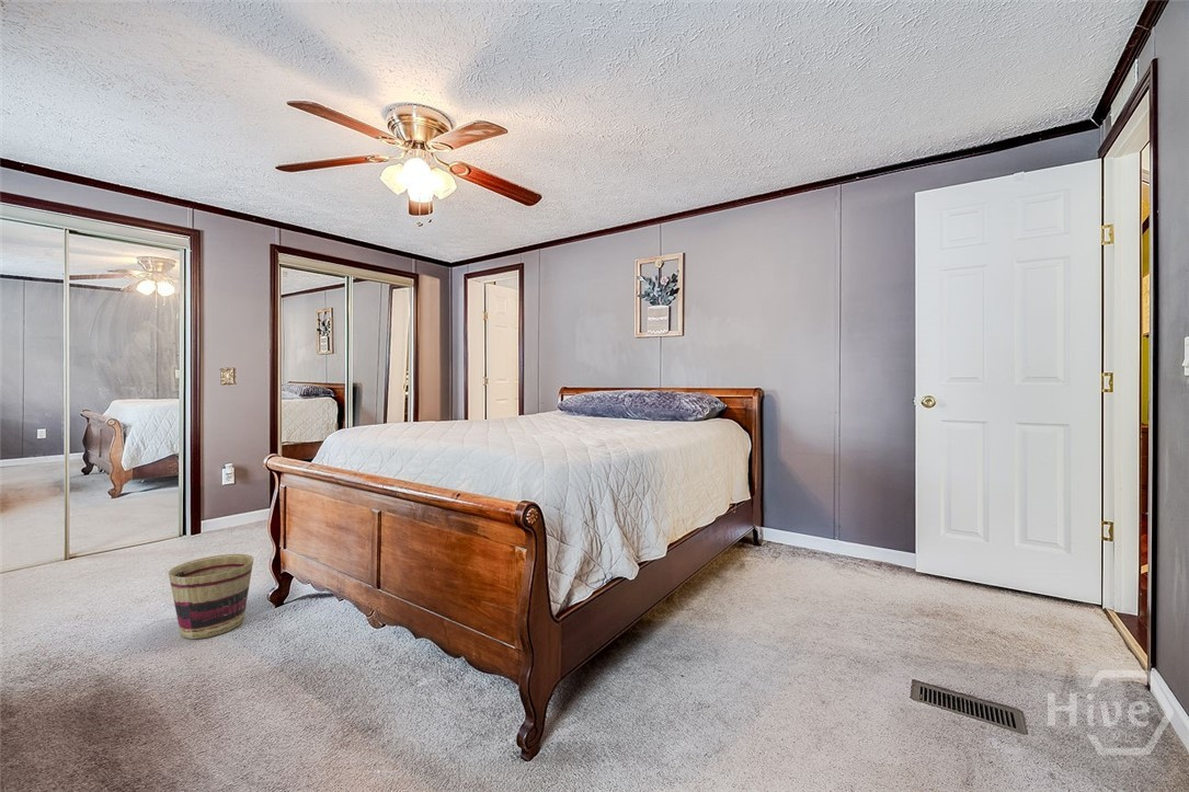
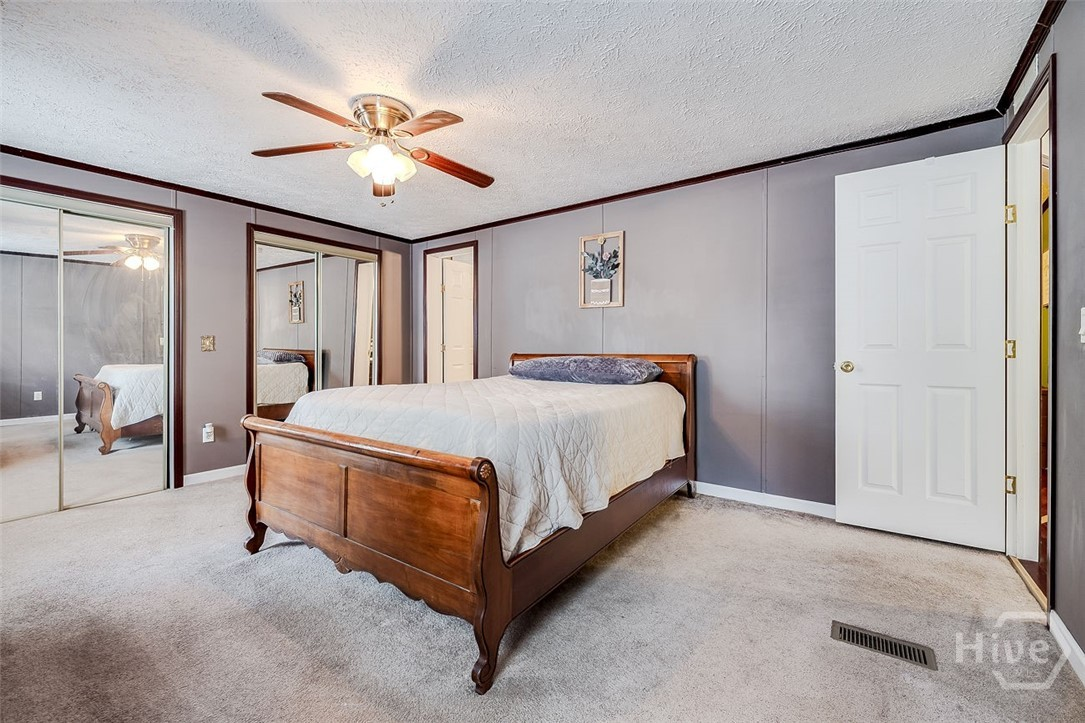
- basket (213, 595)
